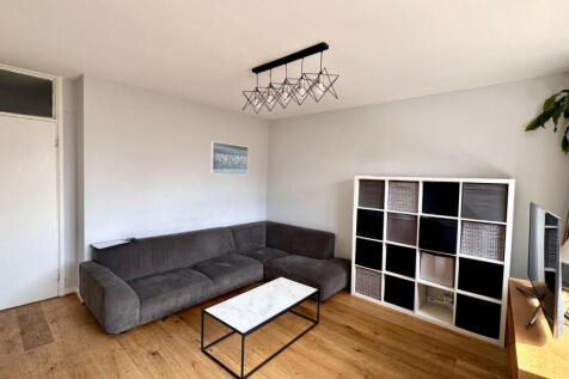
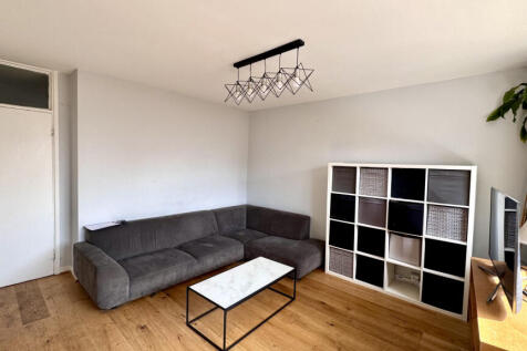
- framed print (231, 159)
